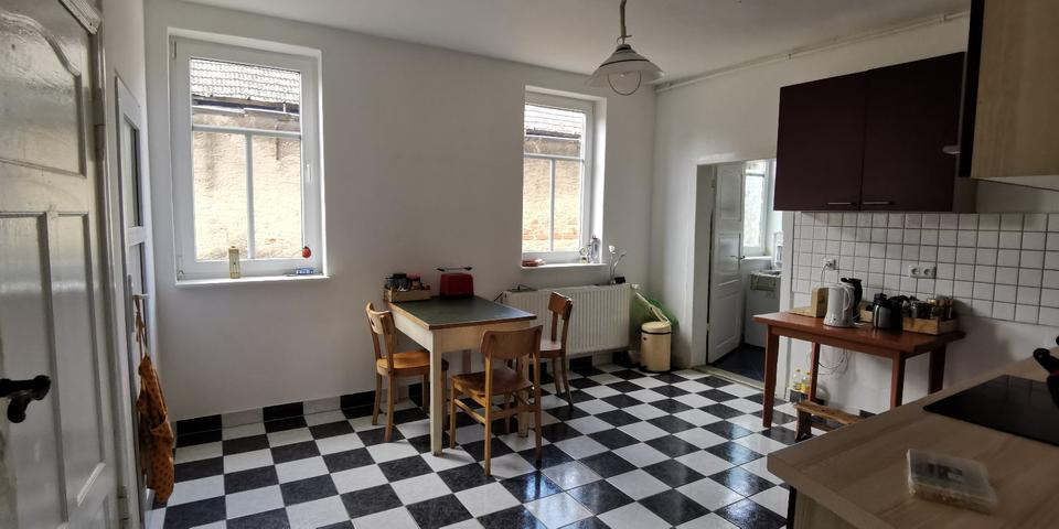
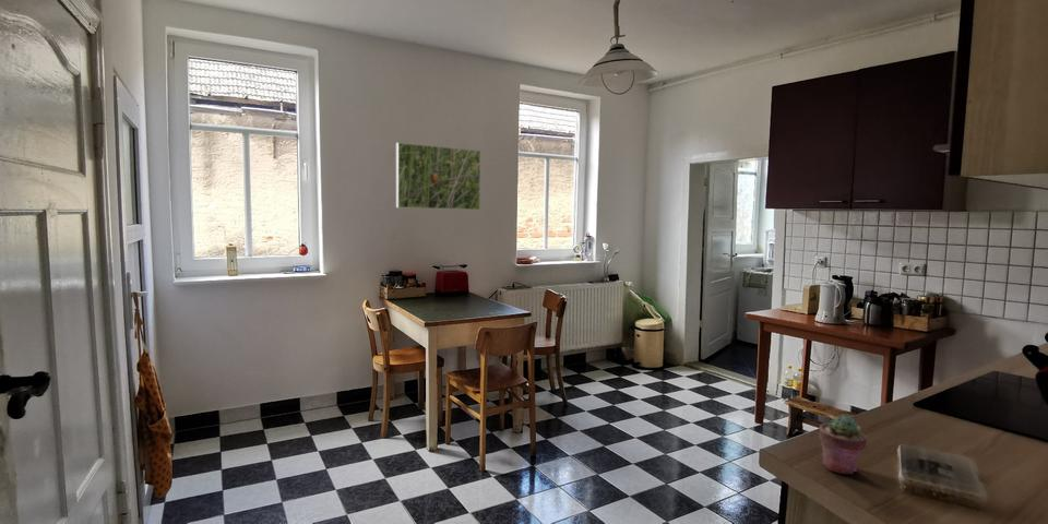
+ potted succulent (842, 441)
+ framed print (440, 178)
